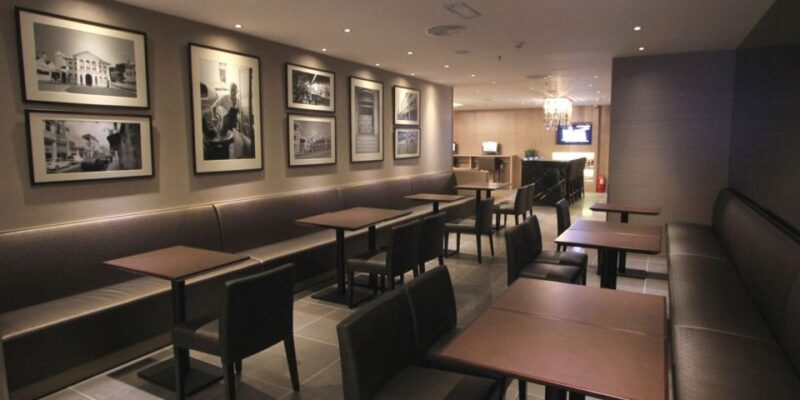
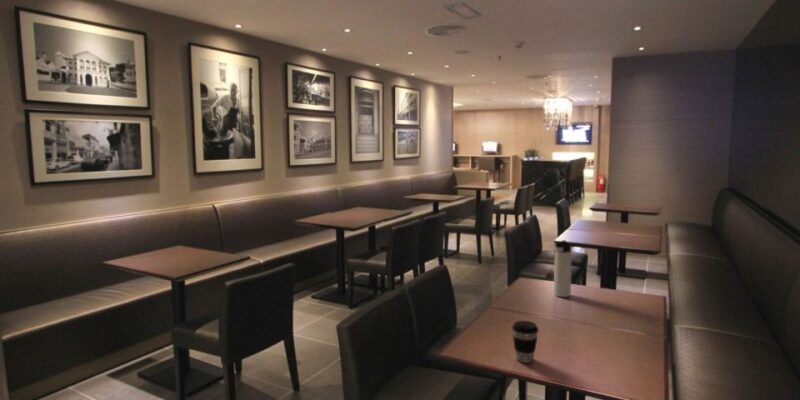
+ thermos bottle (561, 268)
+ coffee cup (524, 341)
